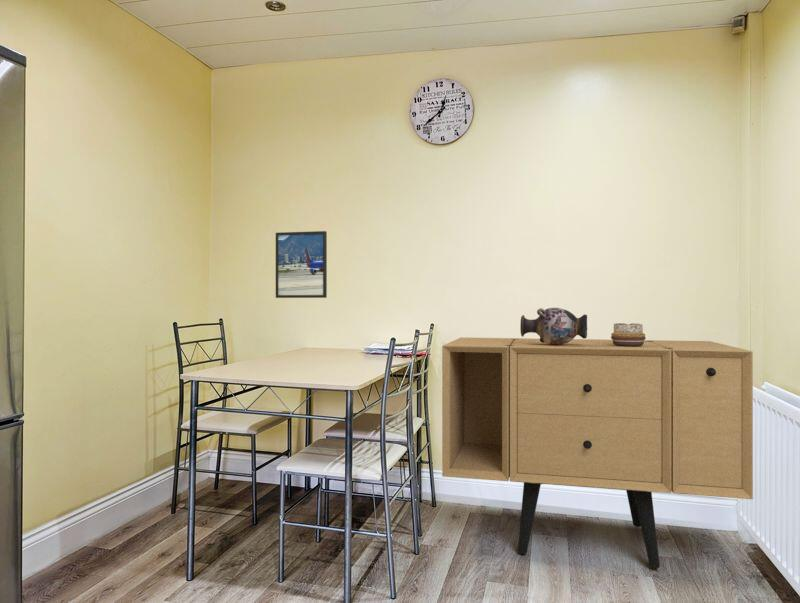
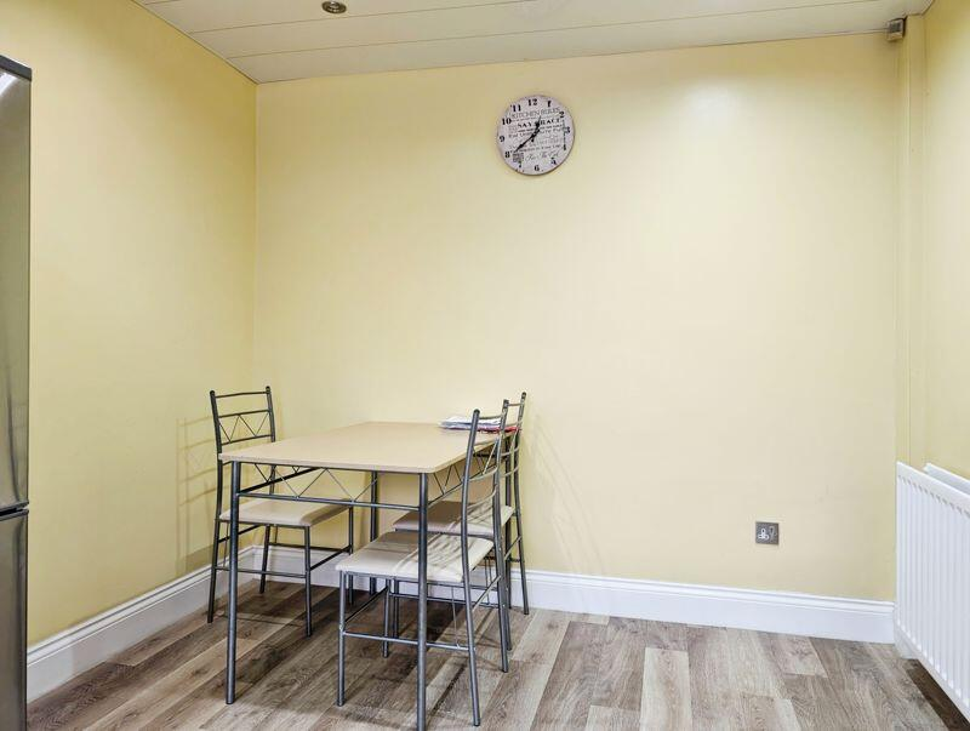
- sideboard (583, 441)
- decorative bowl (628, 334)
- decorative vase (553, 325)
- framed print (300, 264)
